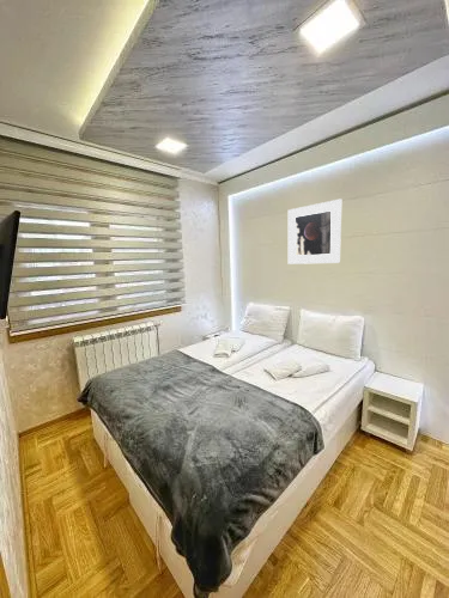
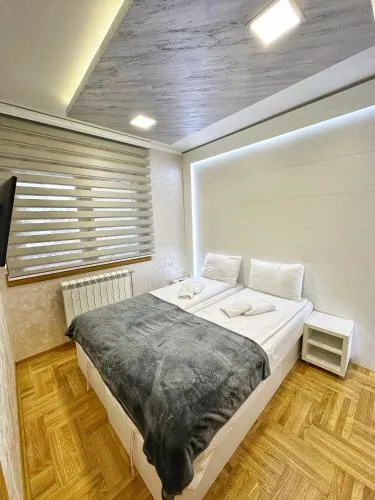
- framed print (311, 234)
